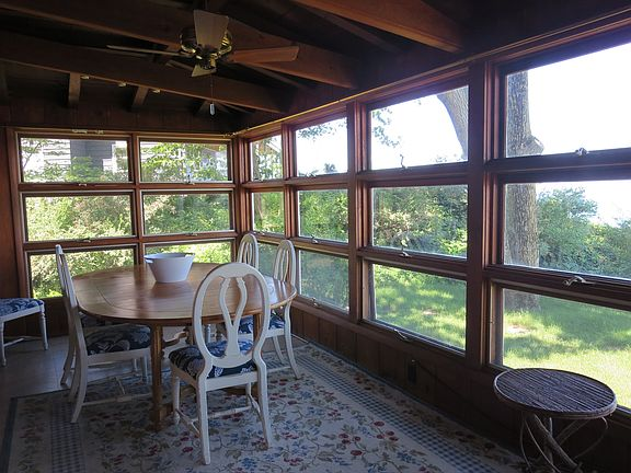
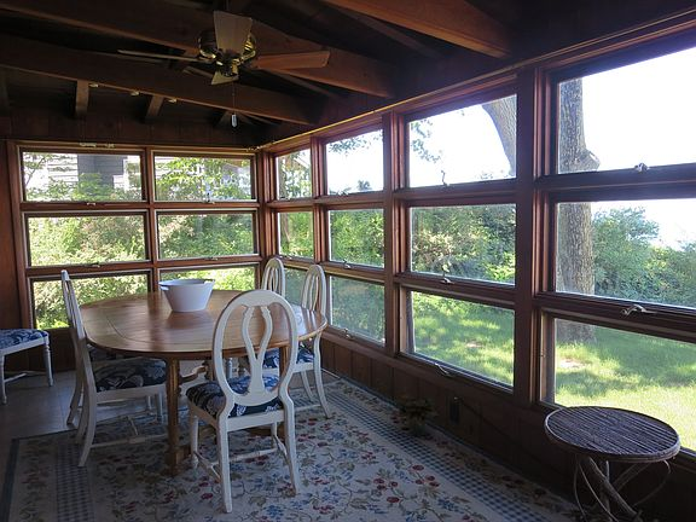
+ potted plant (417, 416)
